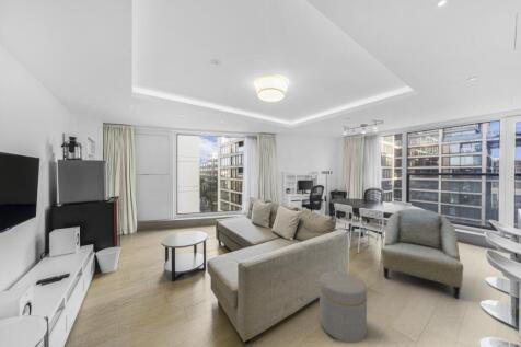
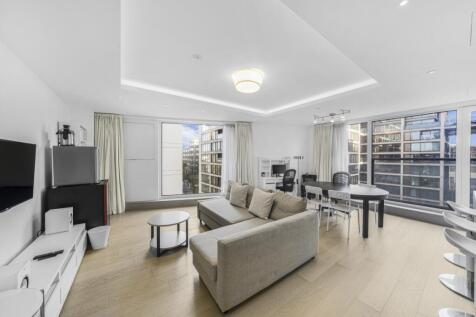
- armchair (418, 244)
- ottoman (341, 303)
